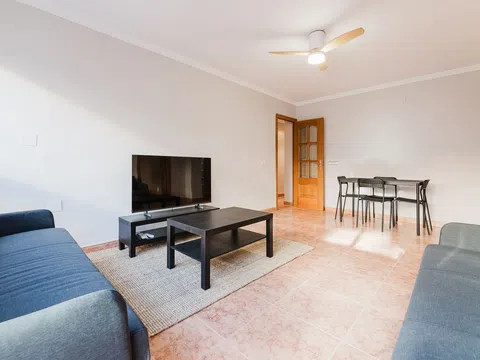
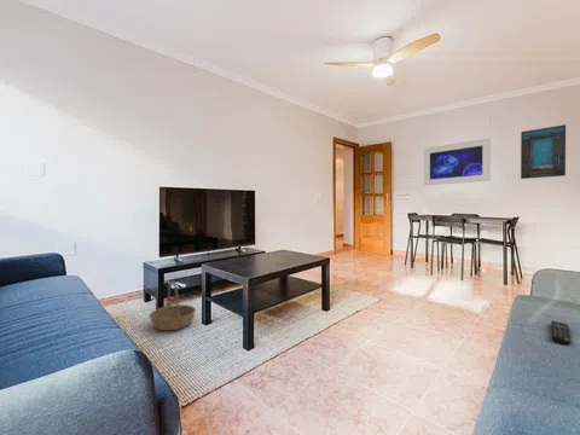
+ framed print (541, 152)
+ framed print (454, 163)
+ remote control (559, 331)
+ basket (169, 301)
